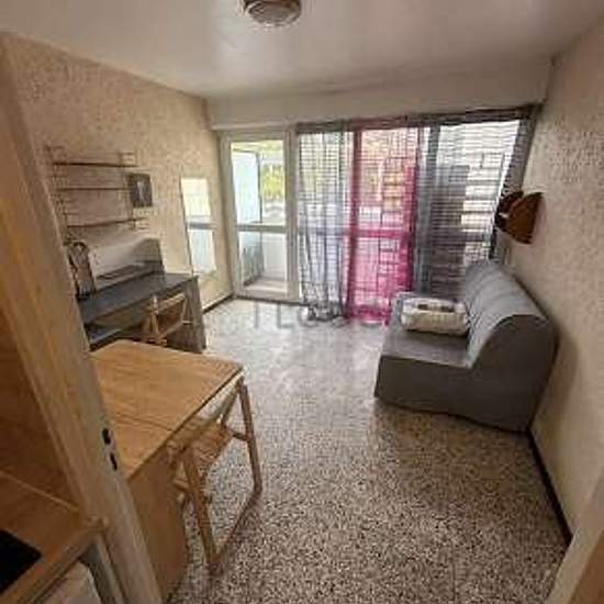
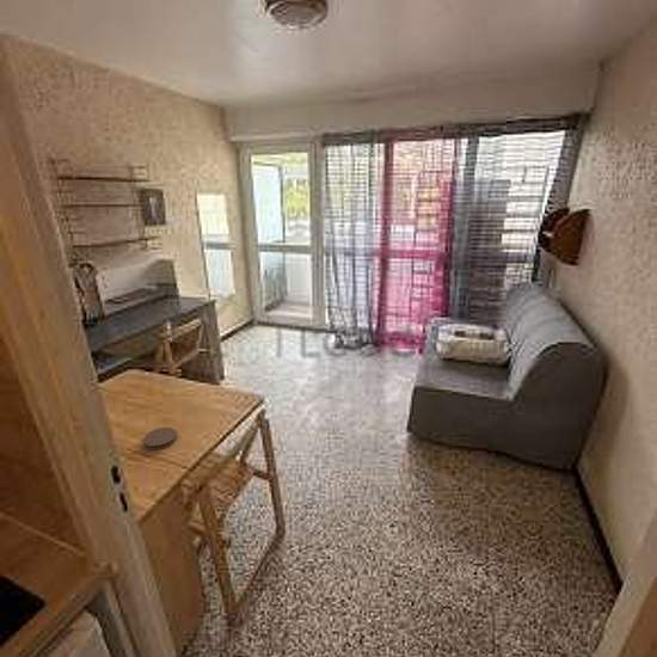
+ coaster (160, 437)
